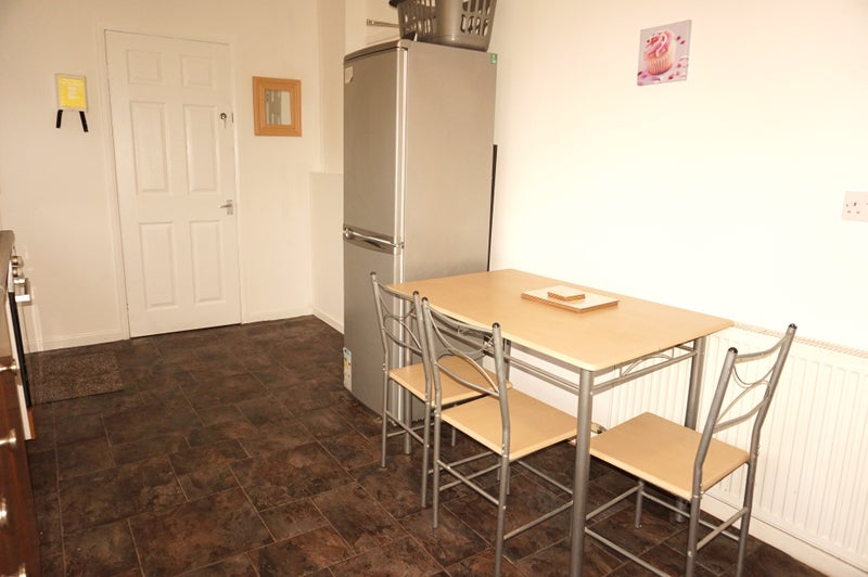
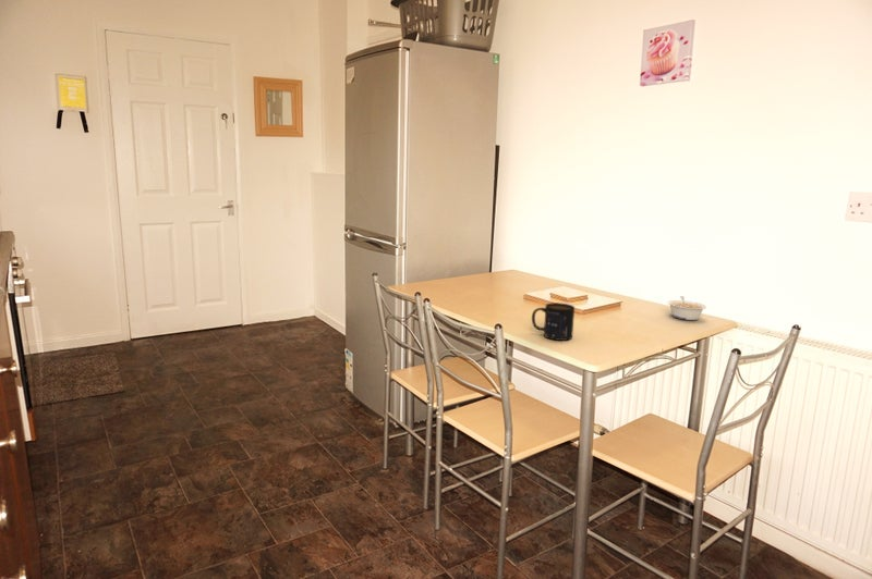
+ legume (685, 308)
+ mug (552, 320)
